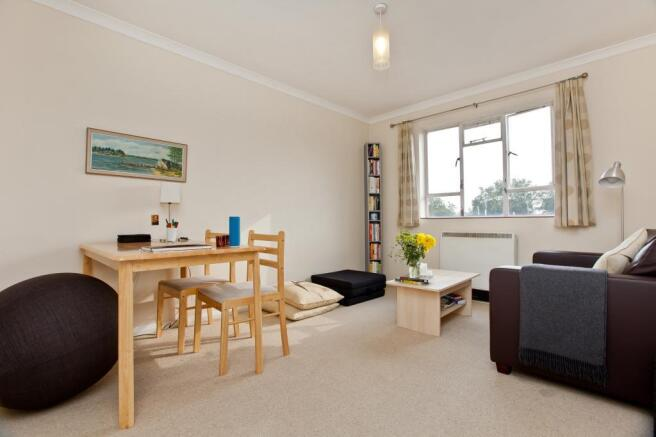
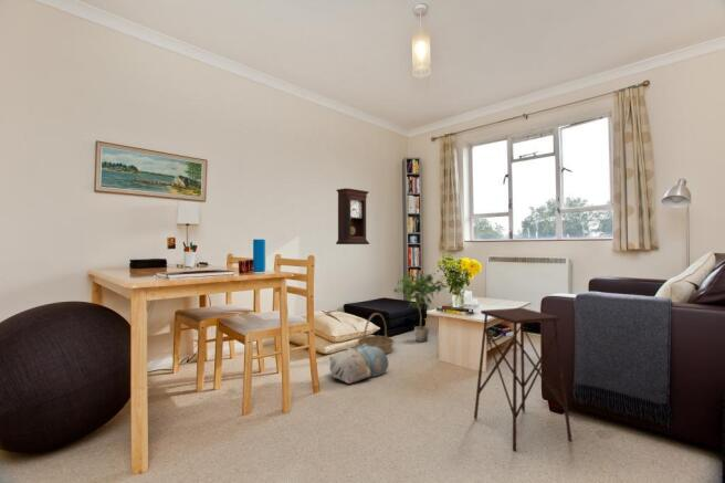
+ side table (522, 371)
+ basket (376, 336)
+ pendulum clock (354, 217)
+ plush toy (358, 363)
+ potted plant (418, 306)
